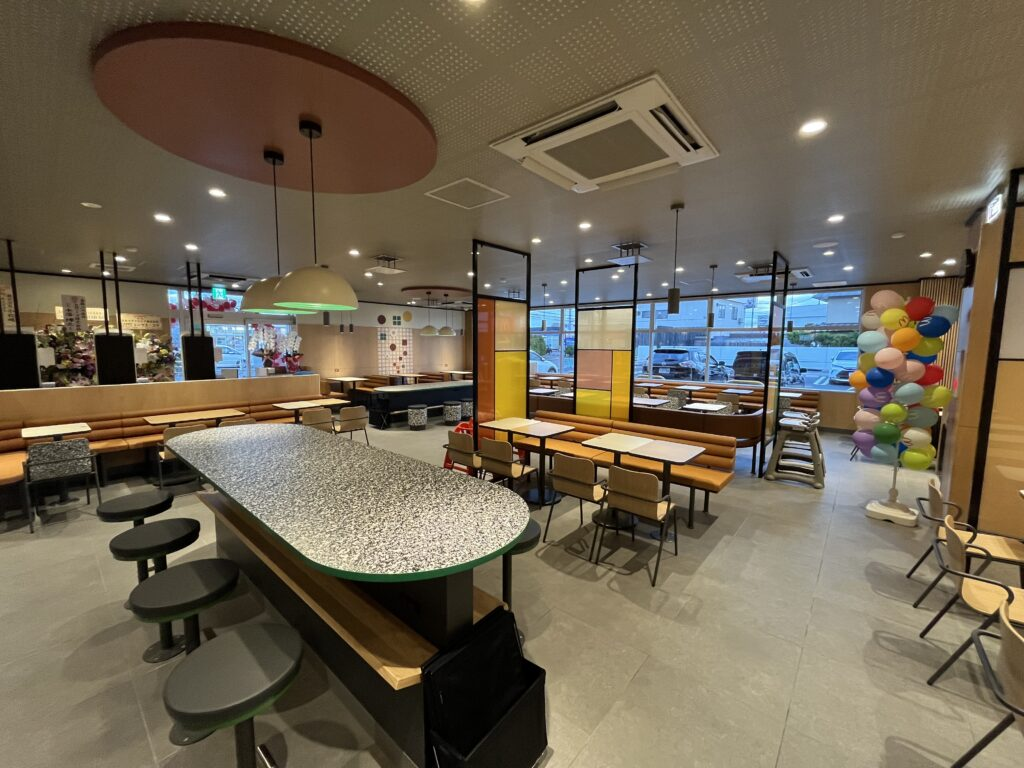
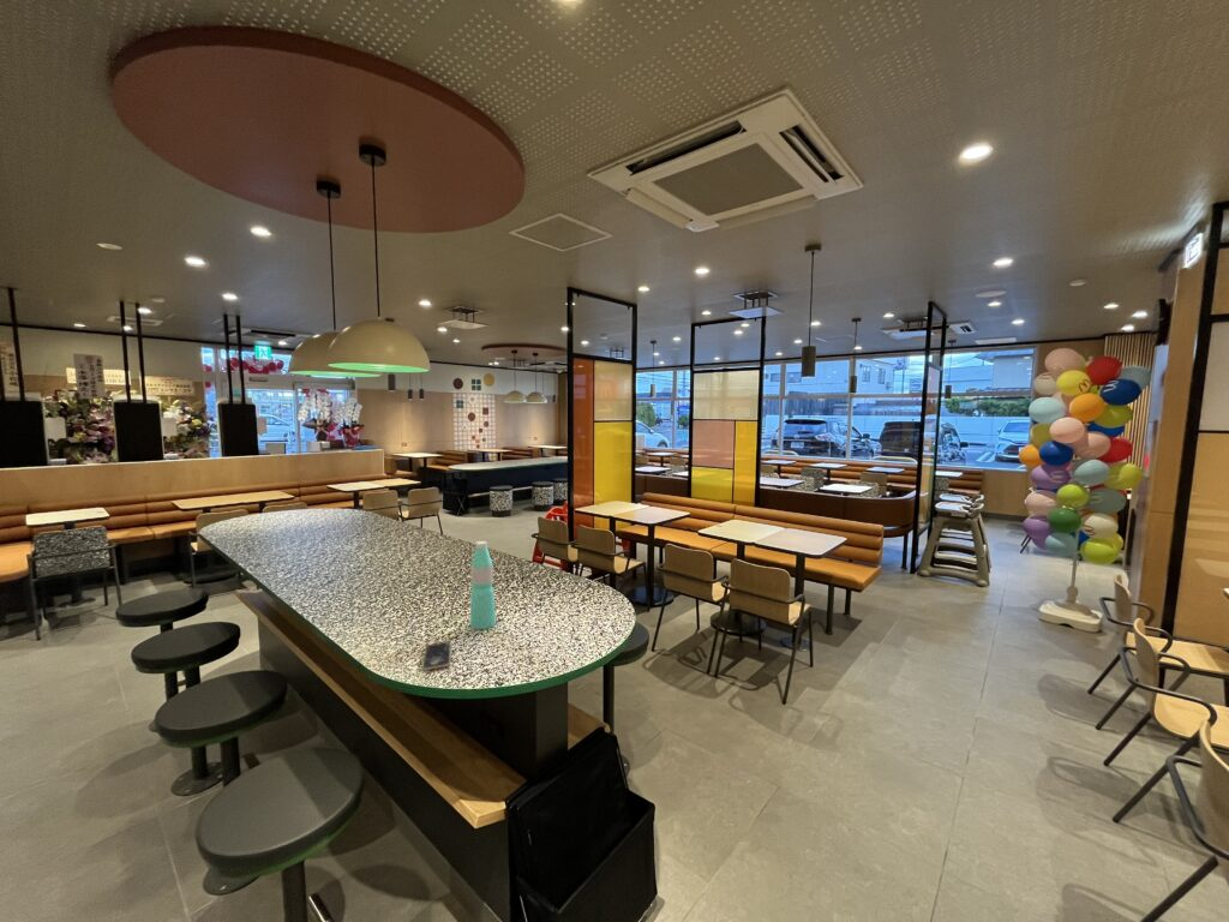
+ smartphone (437, 654)
+ water bottle (481, 583)
